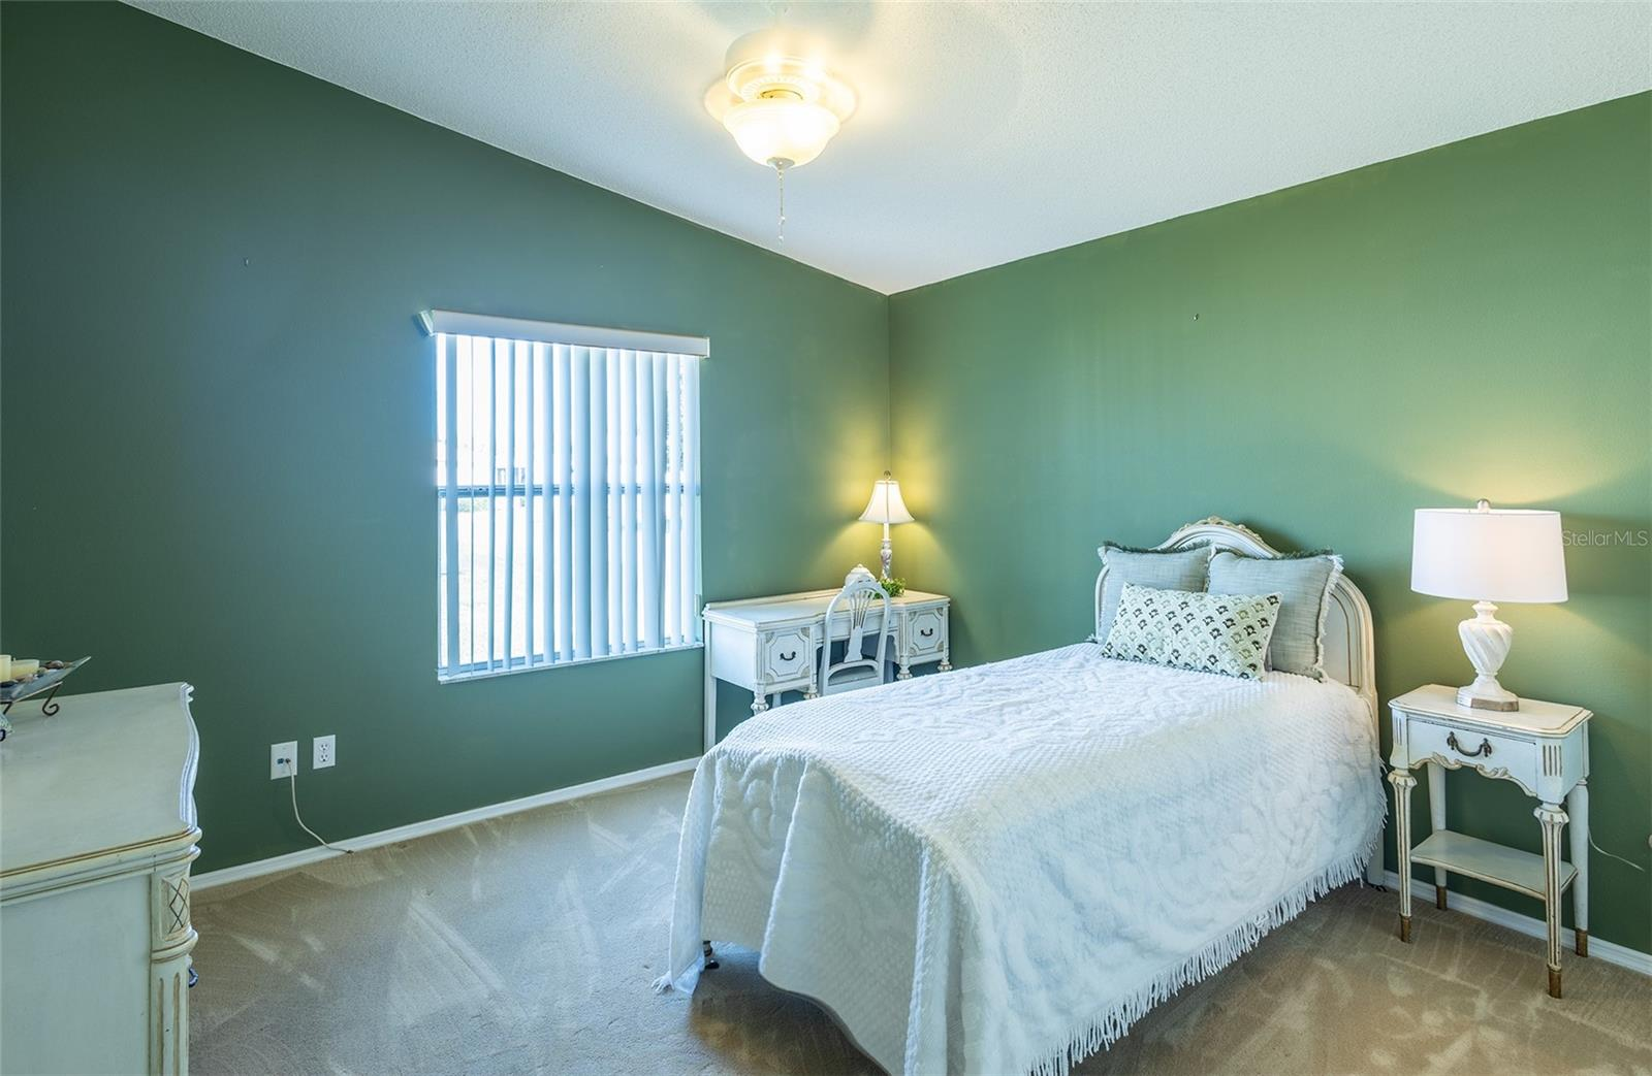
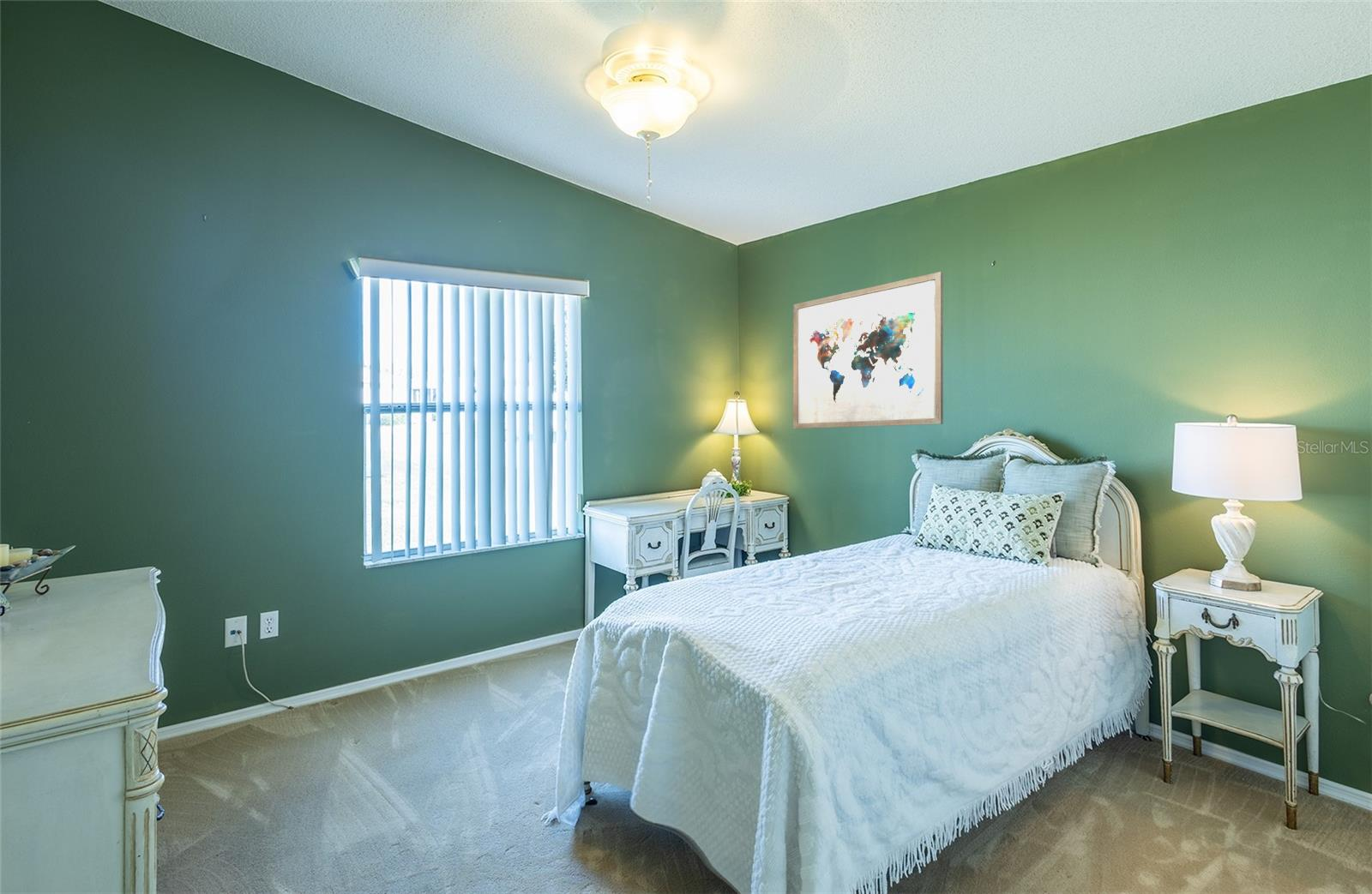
+ wall art (860, 357)
